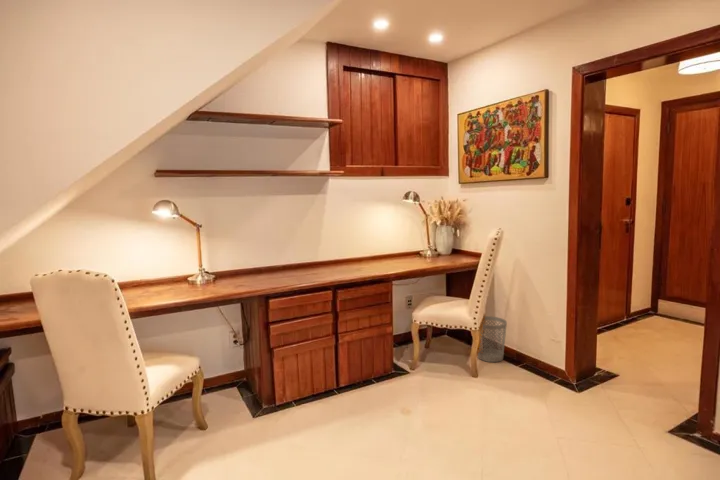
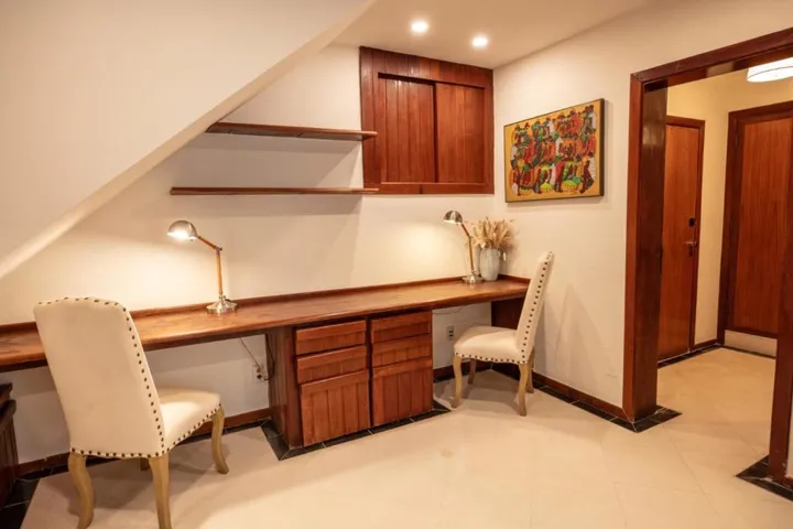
- wastebasket (490, 339)
